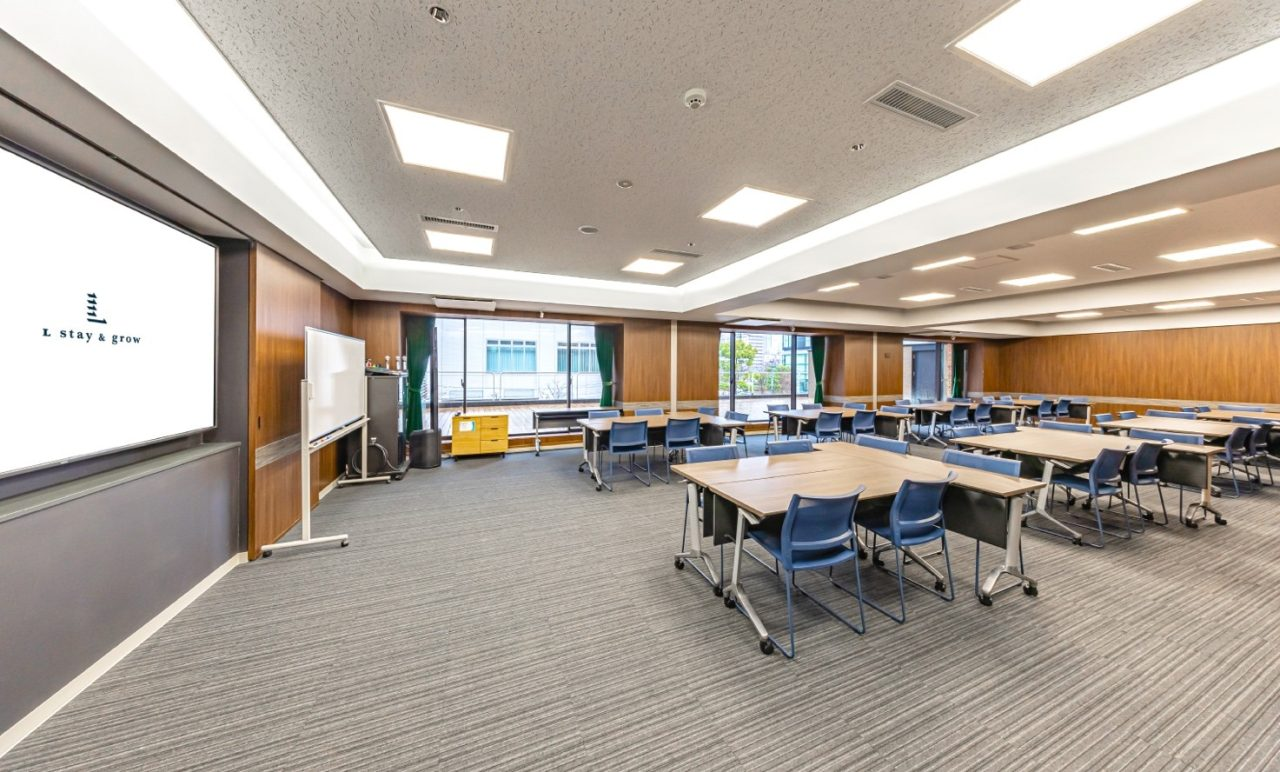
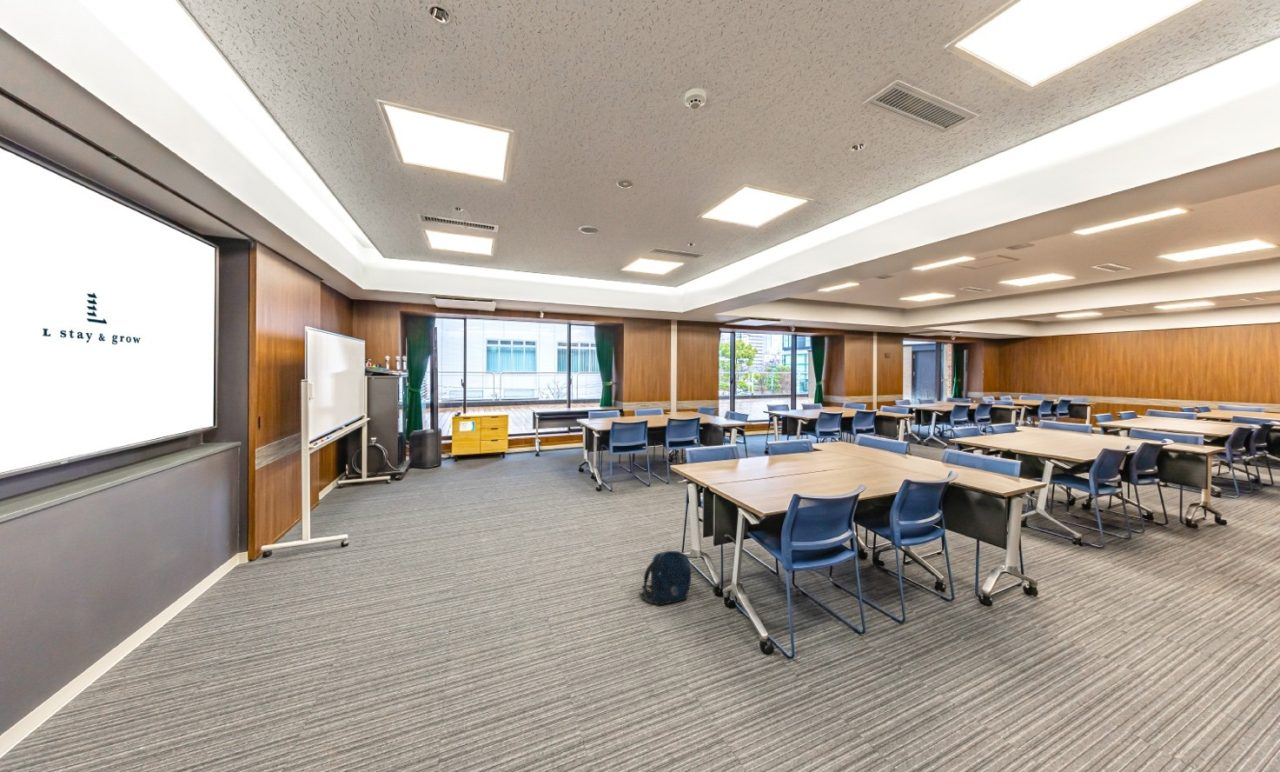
+ backpack (664, 571)
